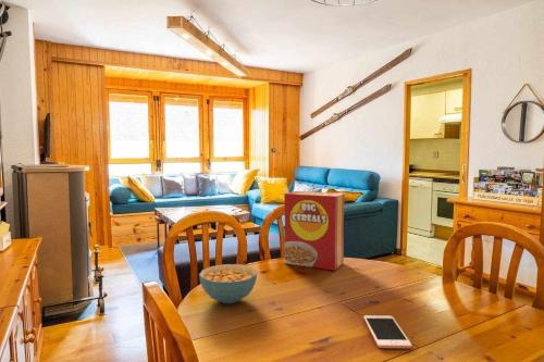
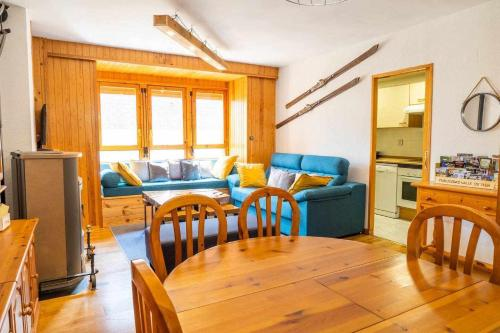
- cereal bowl (228, 286)
- cell phone (385, 330)
- cereal box (313, 228)
